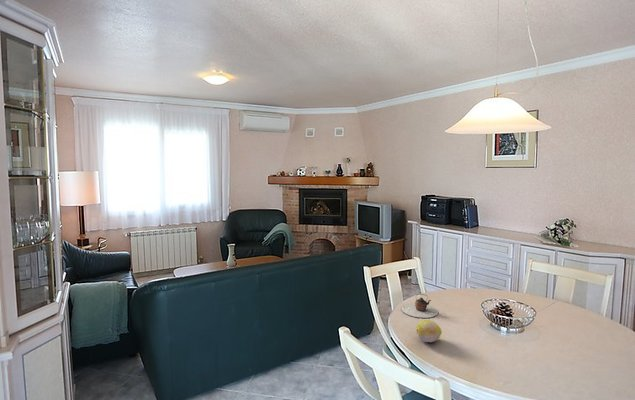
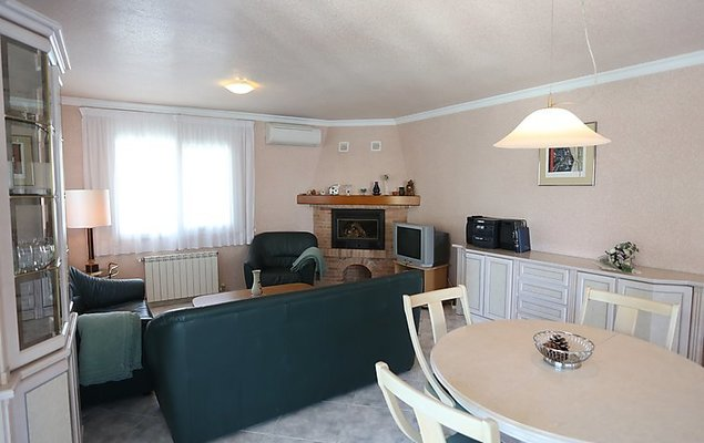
- fruit (428, 330)
- teapot (419, 302)
